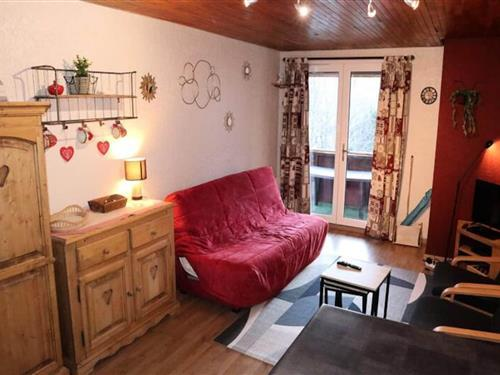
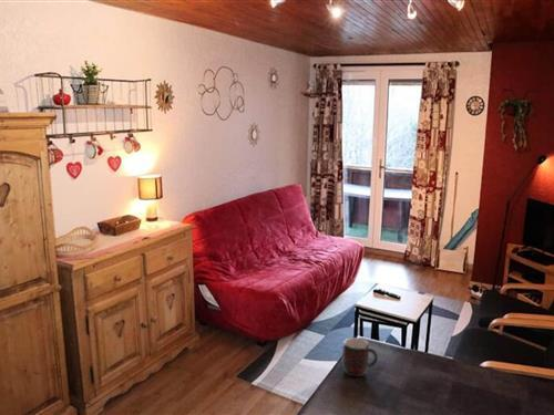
+ mug (360, 357)
